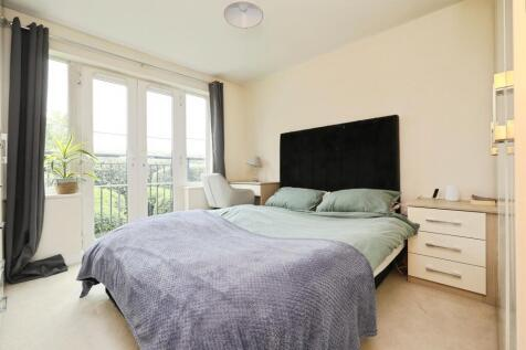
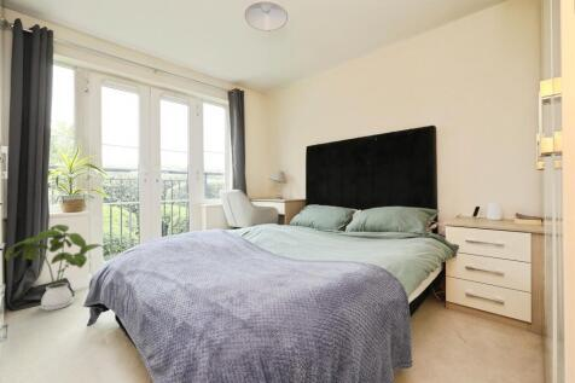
+ house plant (65, 266)
